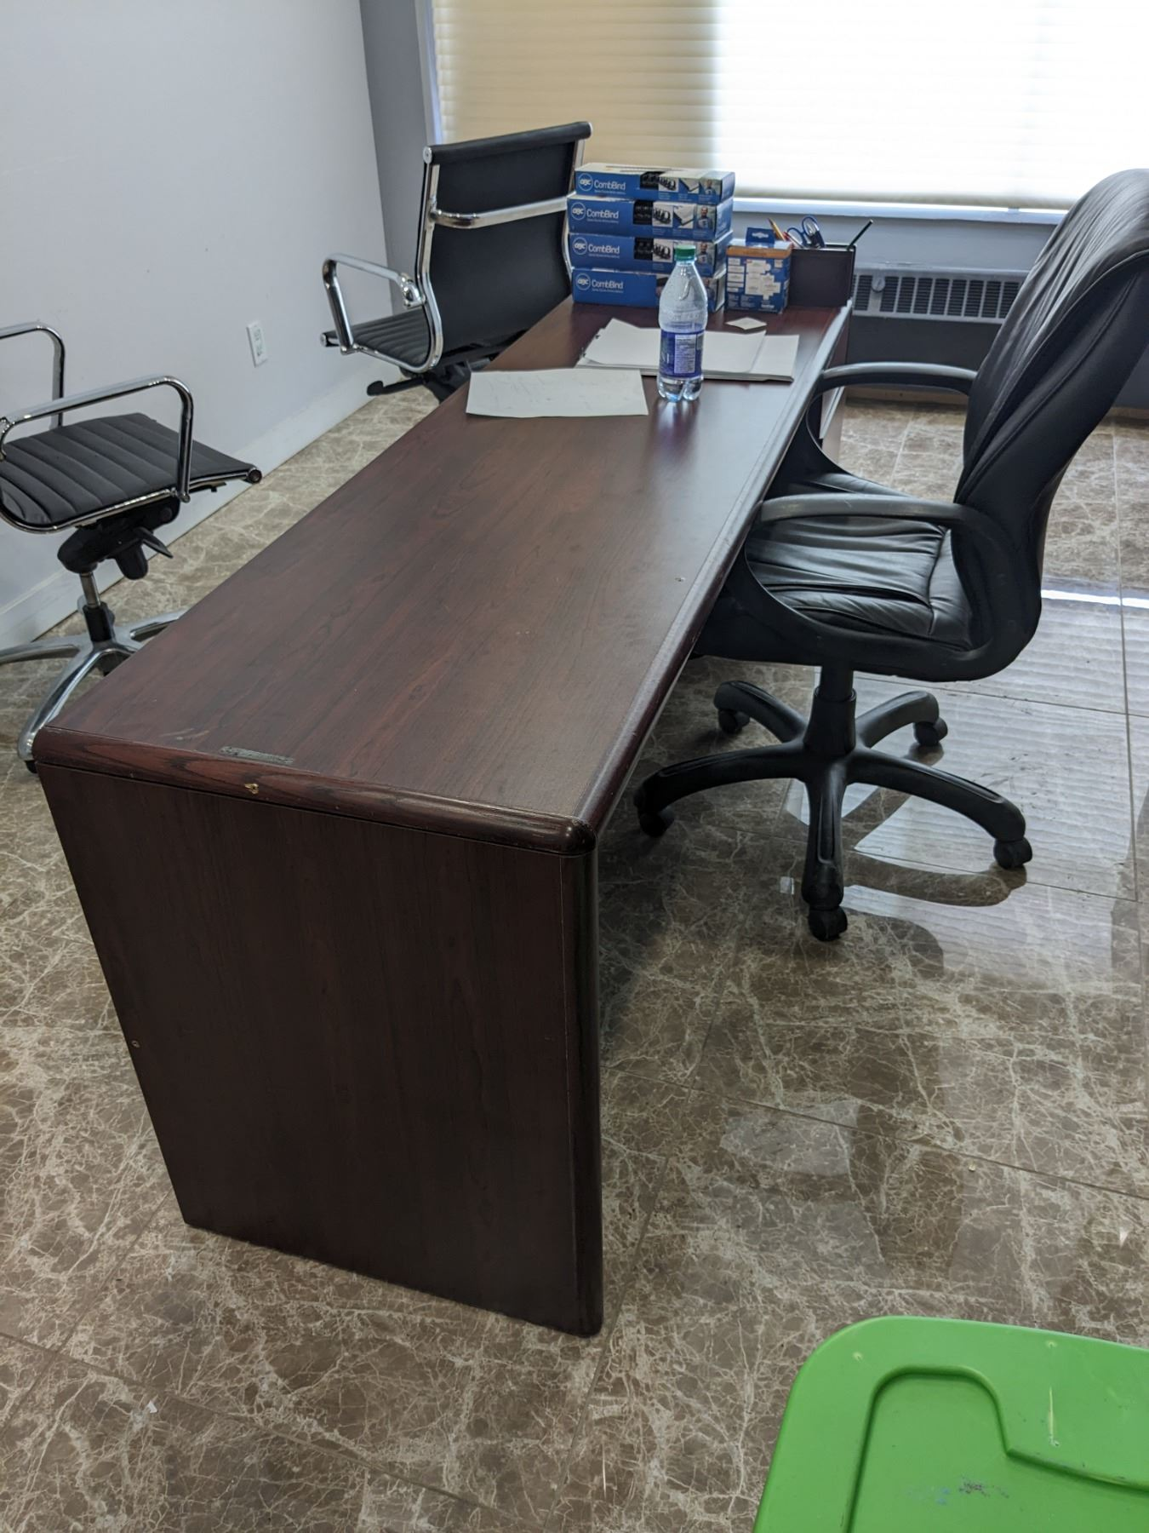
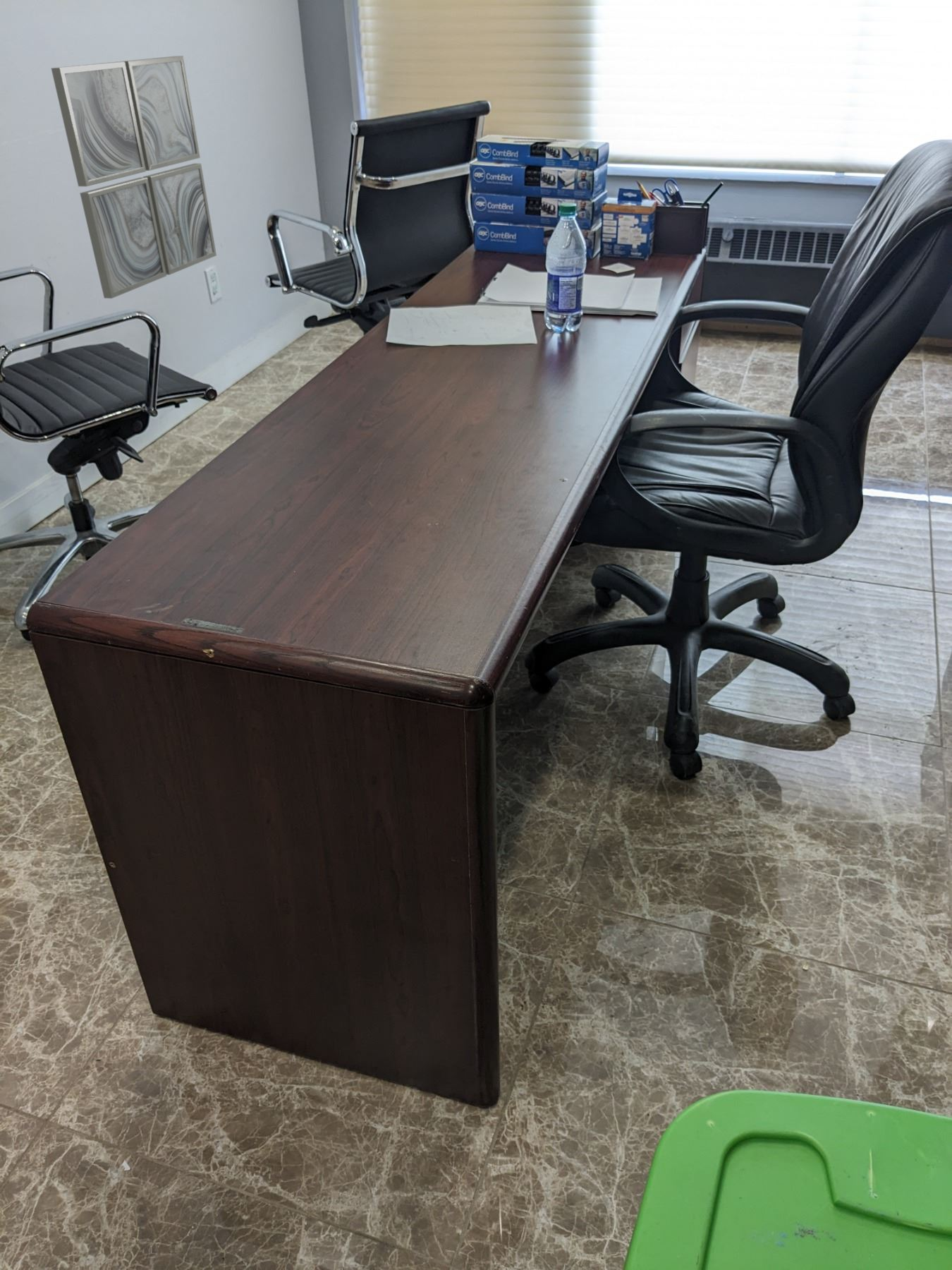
+ wall art (145, 176)
